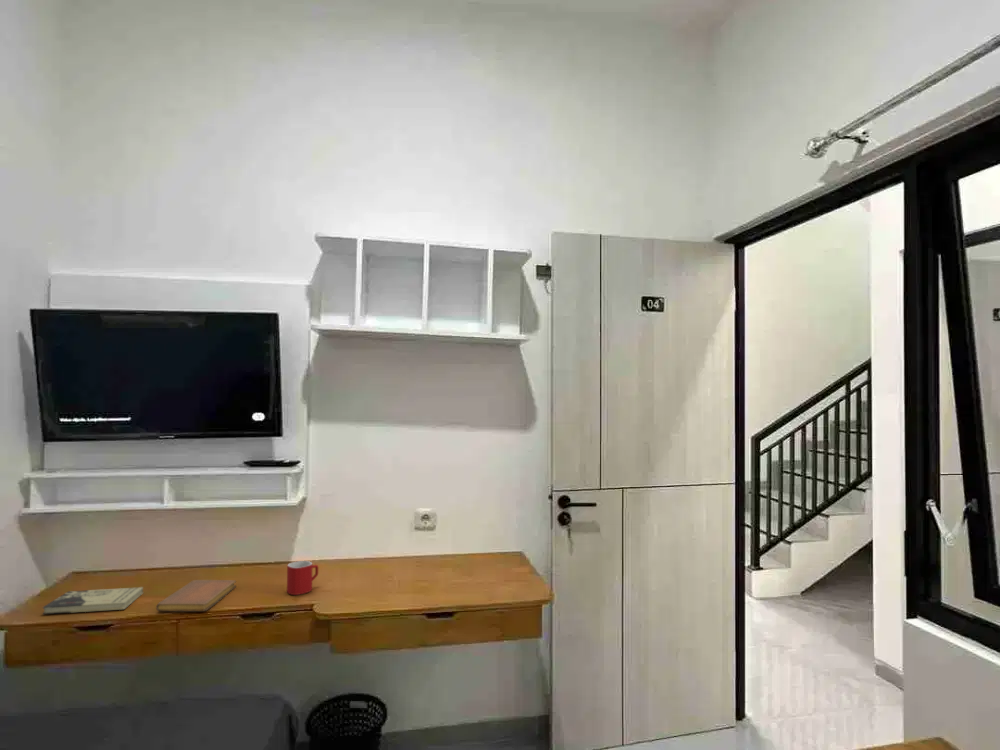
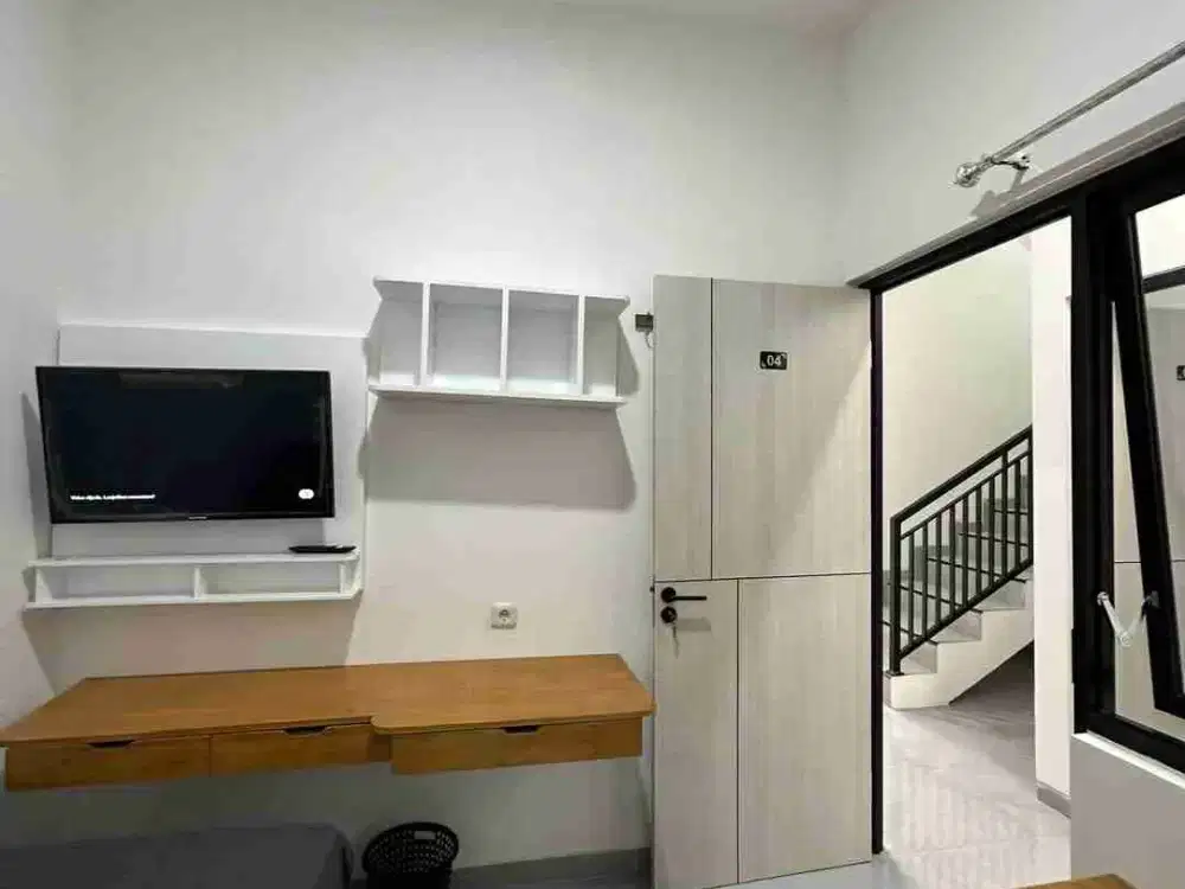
- book (95, 599)
- notebook (198, 594)
- mug (303, 576)
